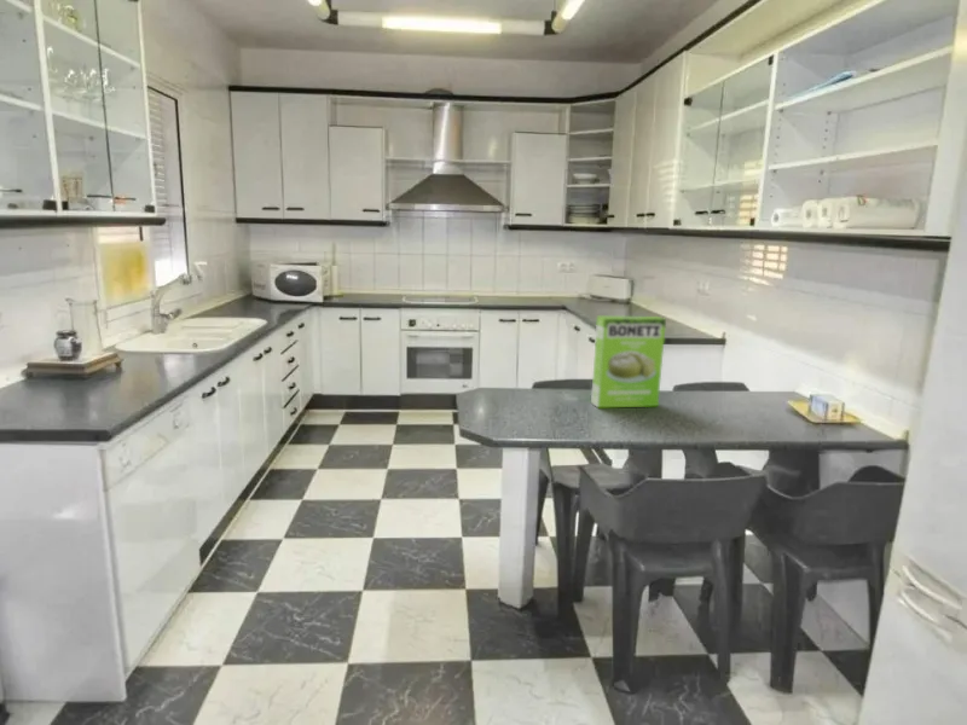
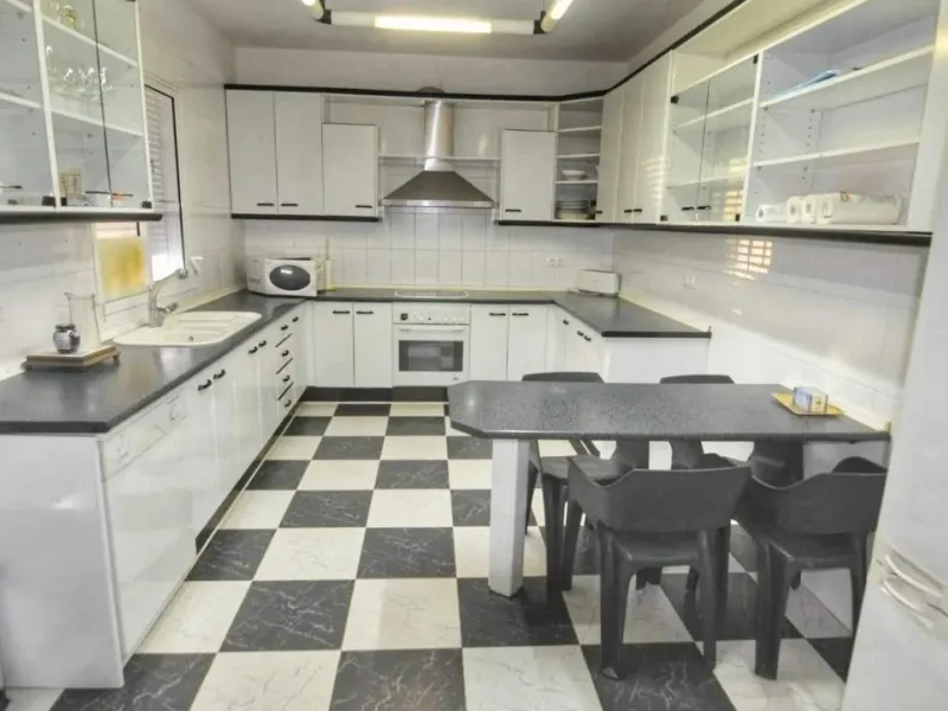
- cake mix box (627, 361)
